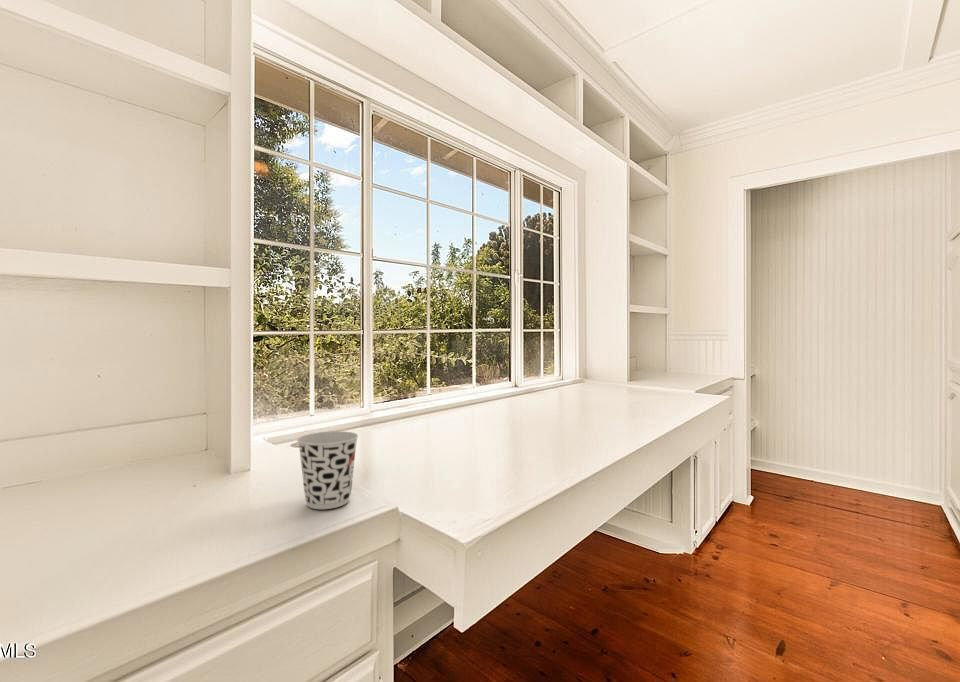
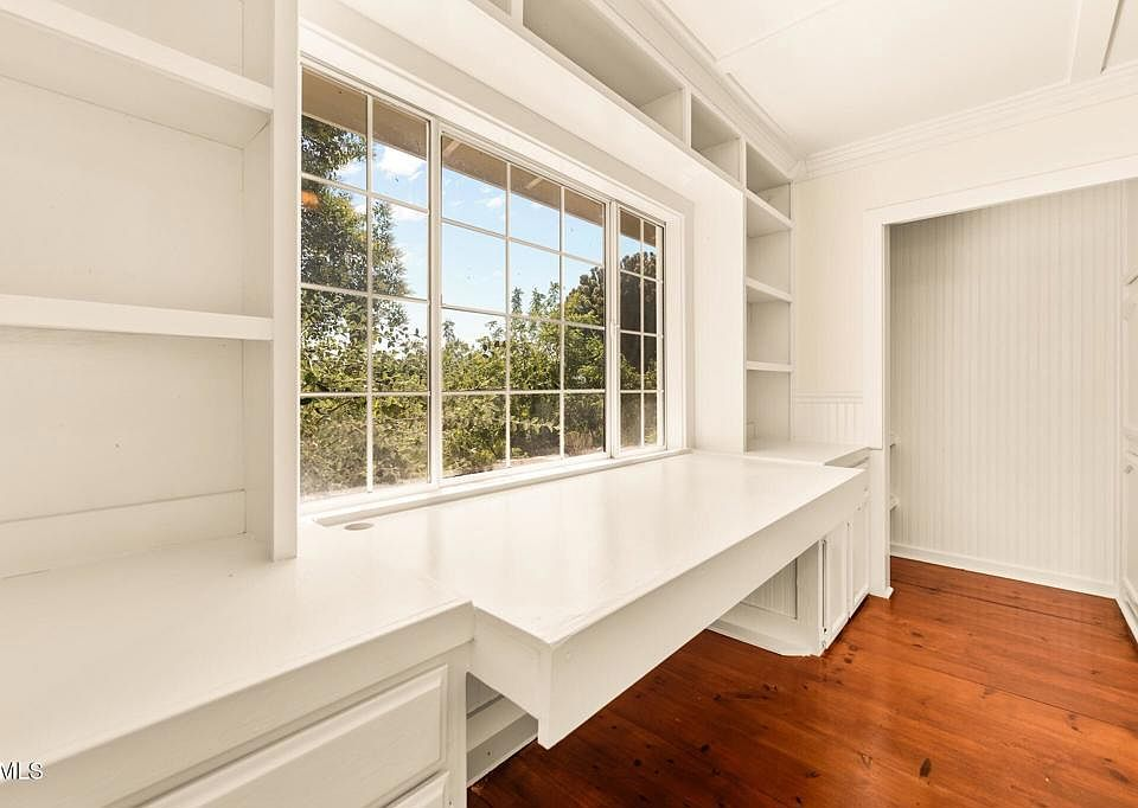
- cup (328, 469)
